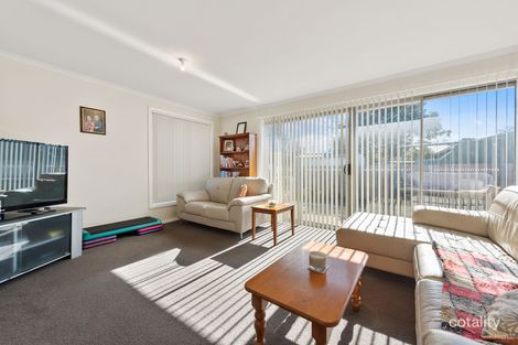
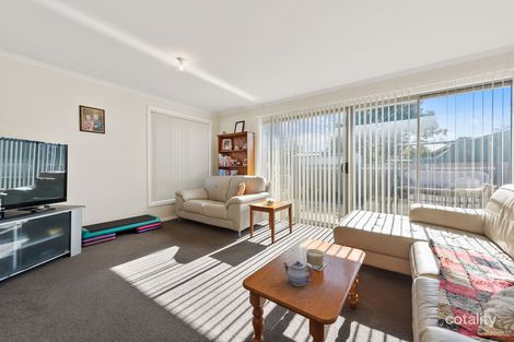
+ teapot (297, 271)
